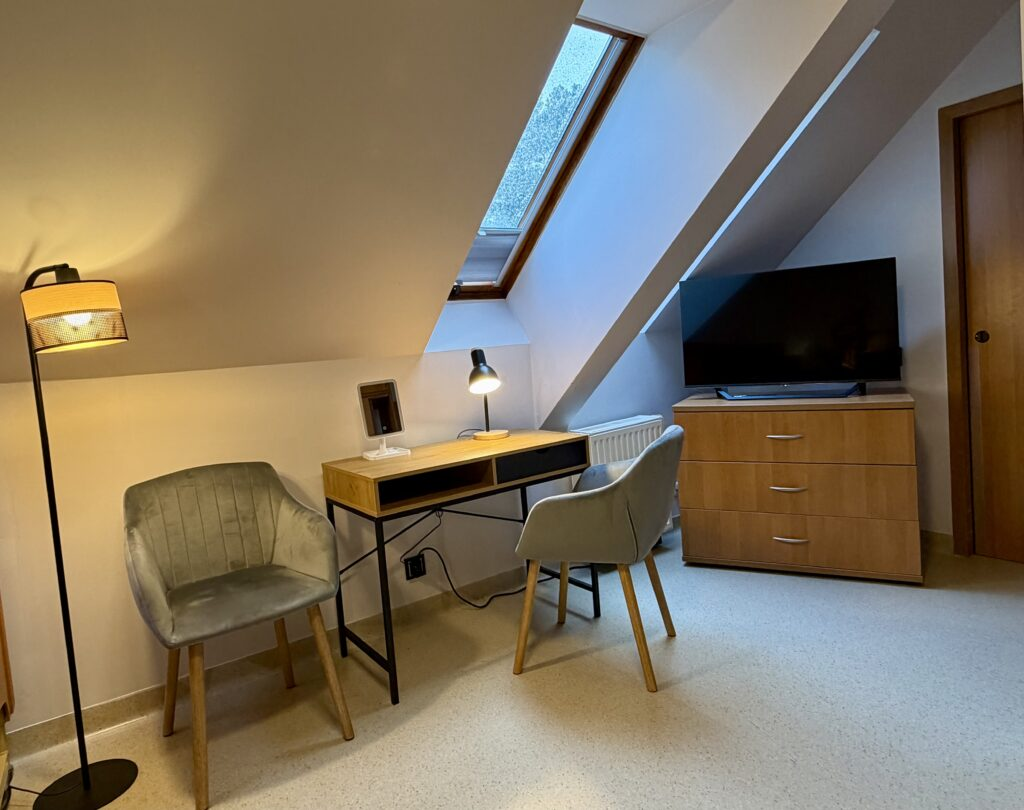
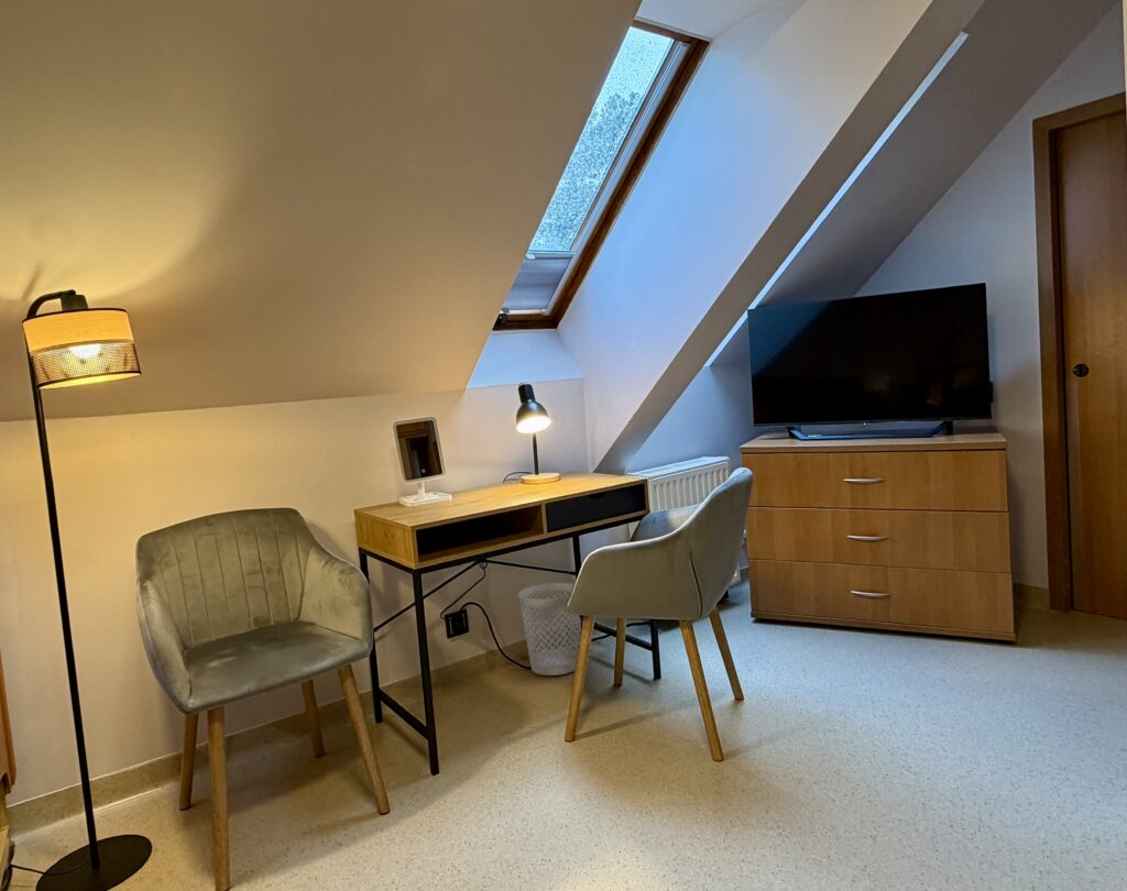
+ wastebasket (552, 628)
